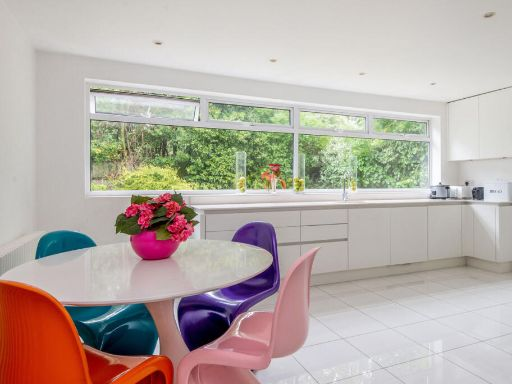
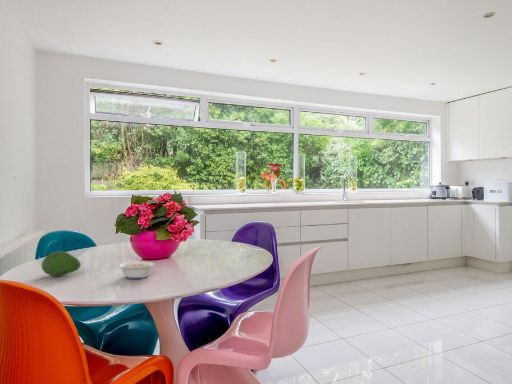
+ legume (135, 269)
+ fruit (61, 263)
